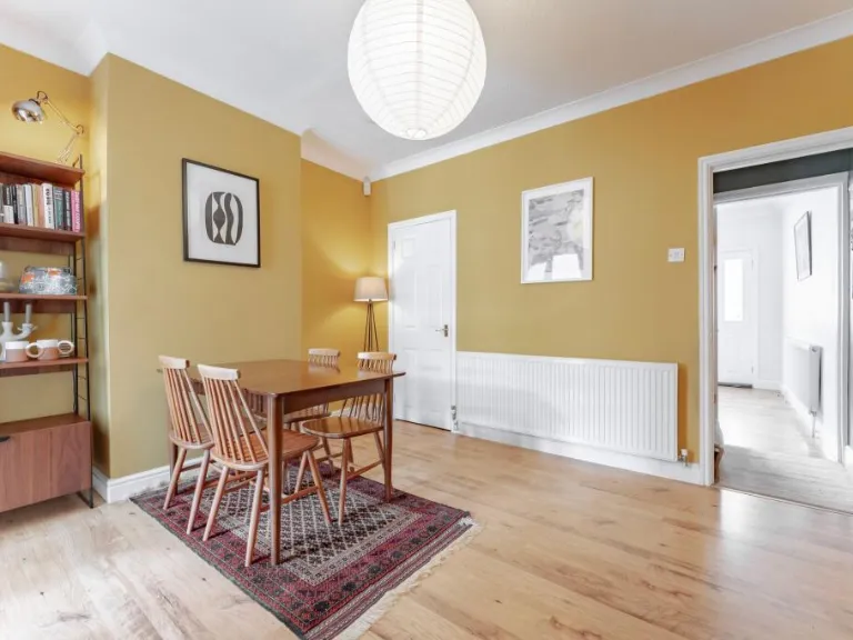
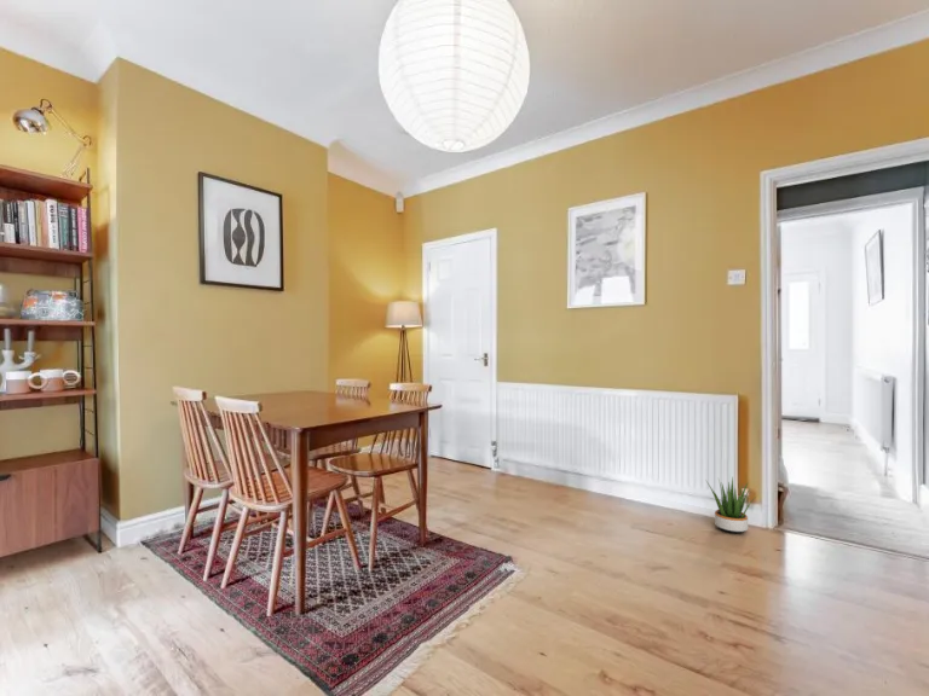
+ potted plant (731, 504)
